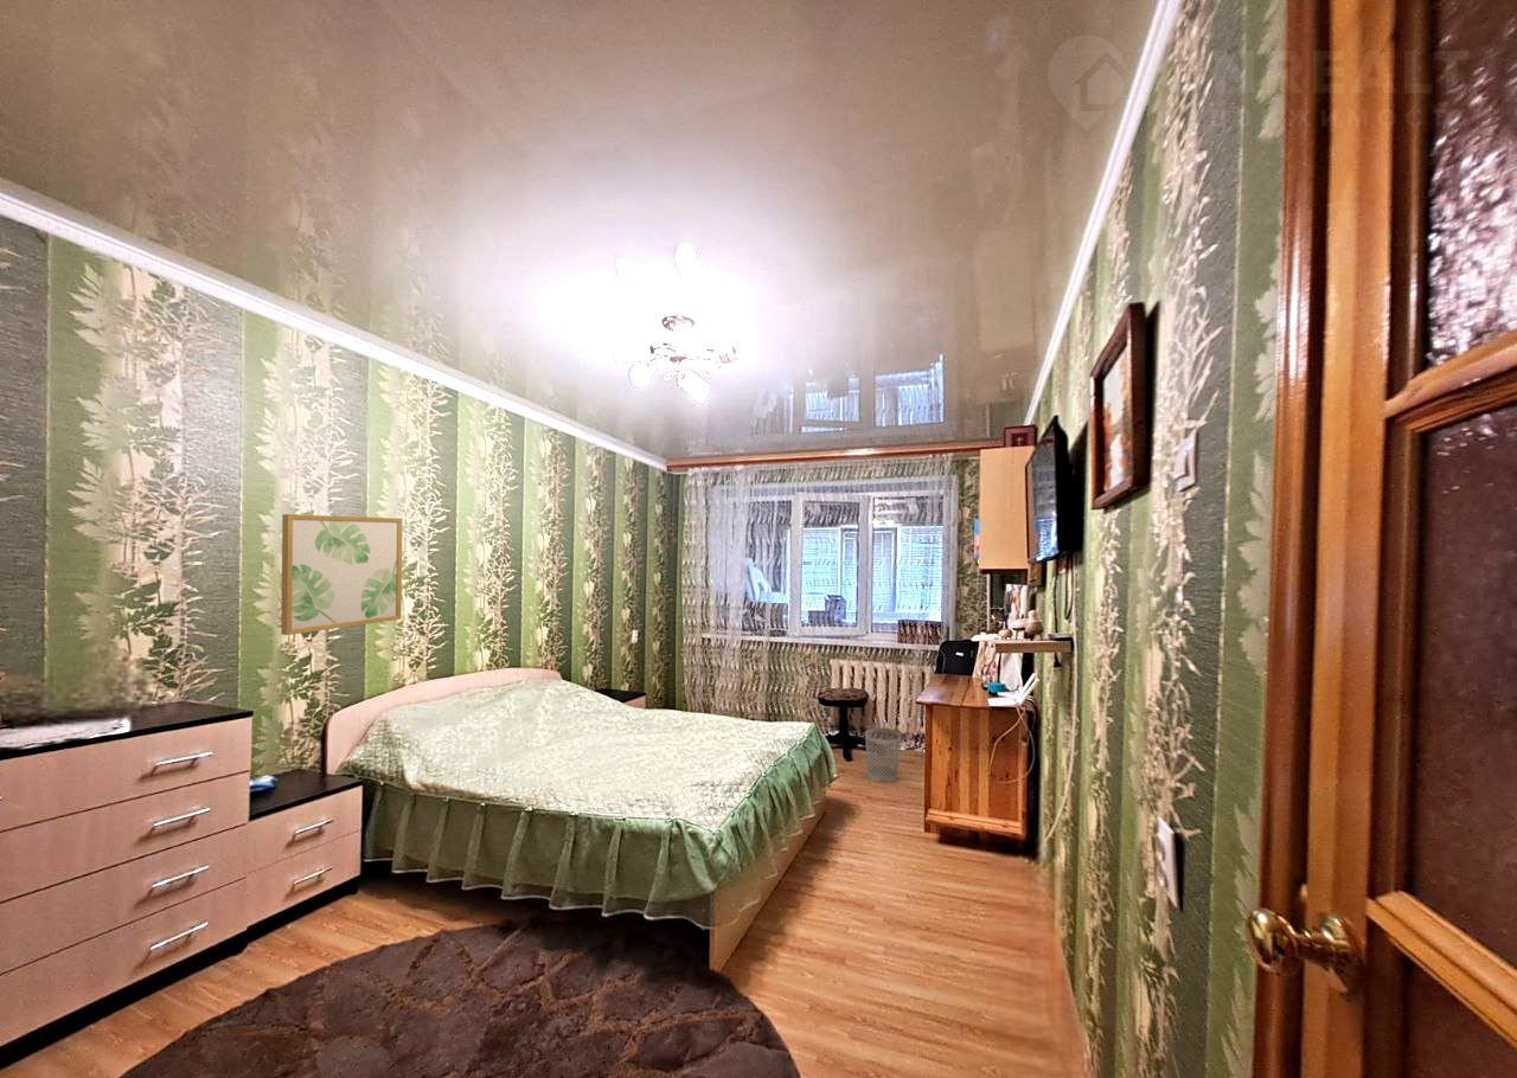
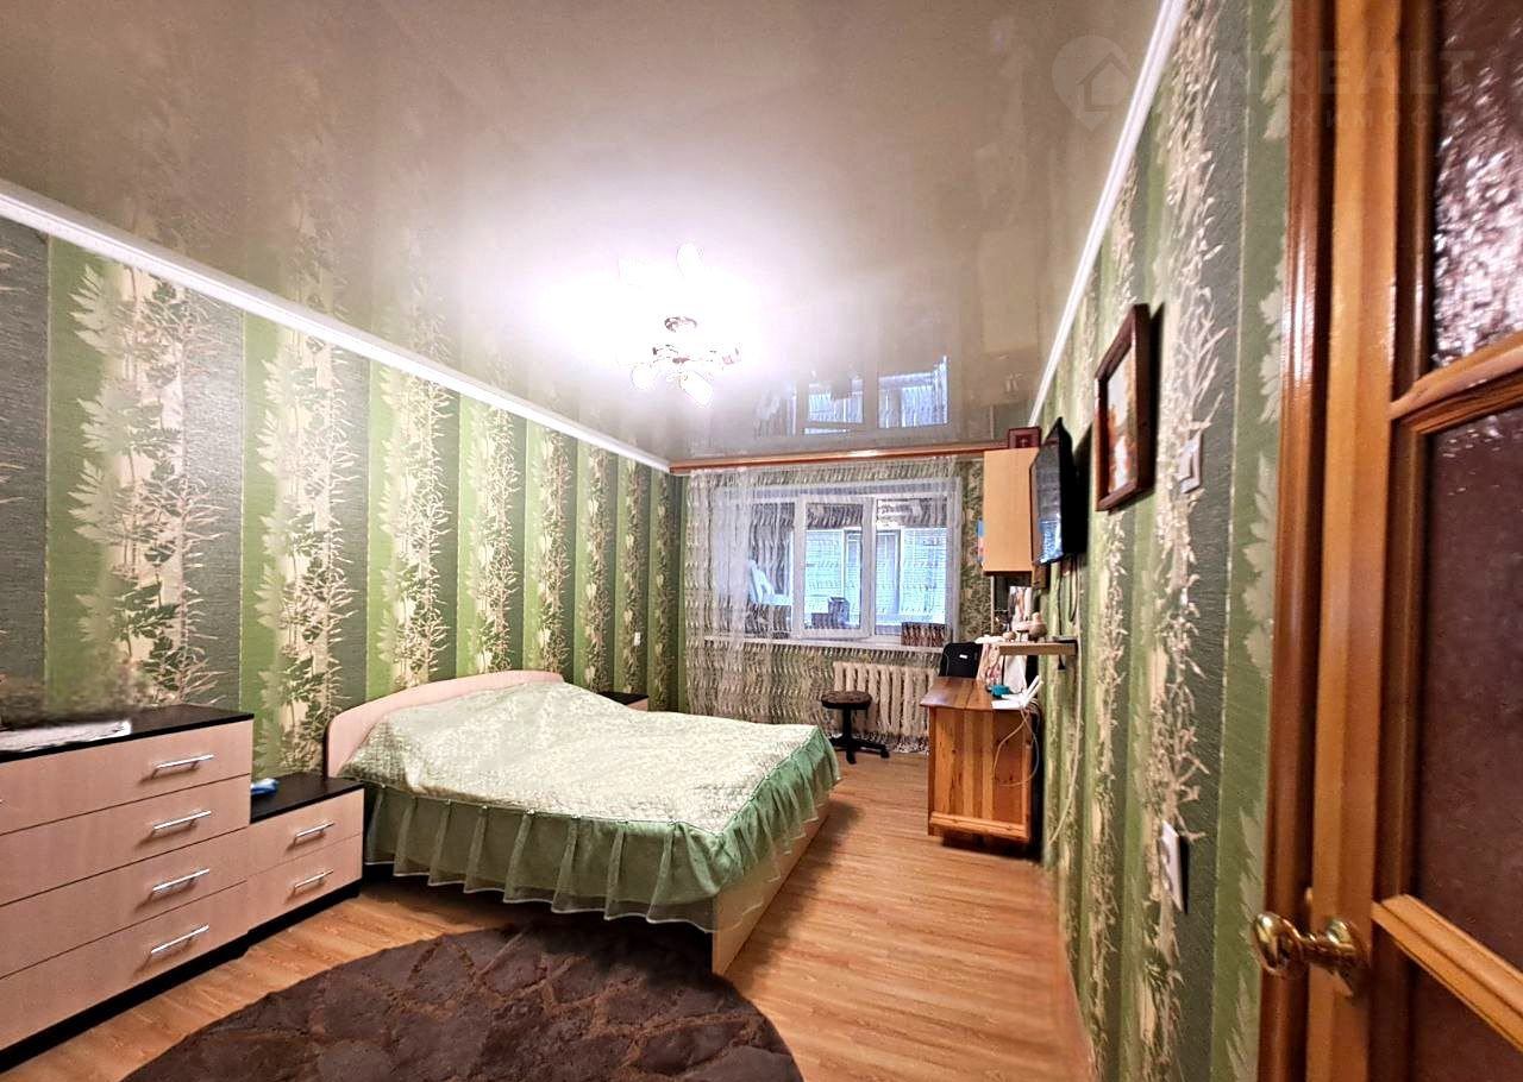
- wall art (346, 571)
- wastebasket (882, 755)
